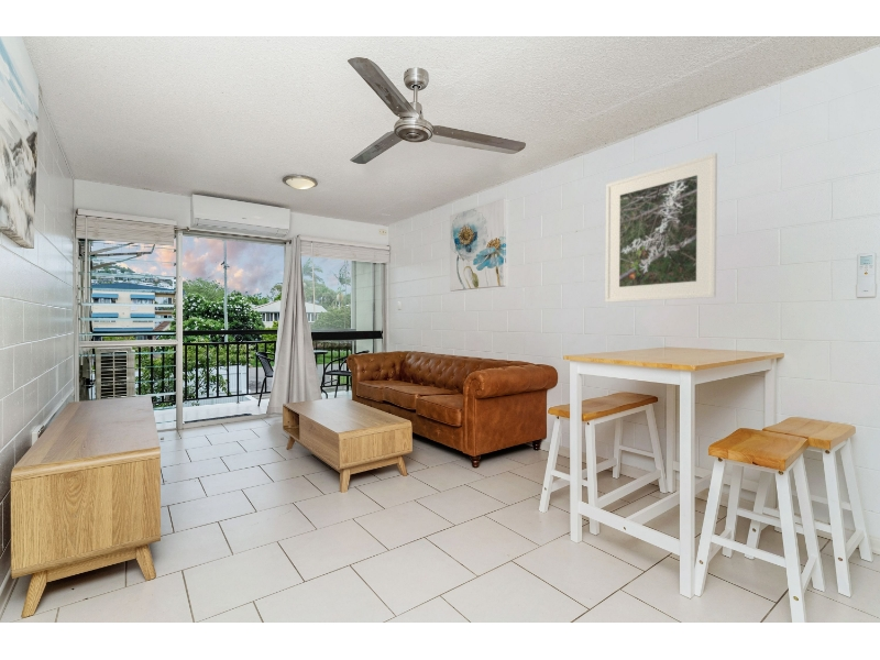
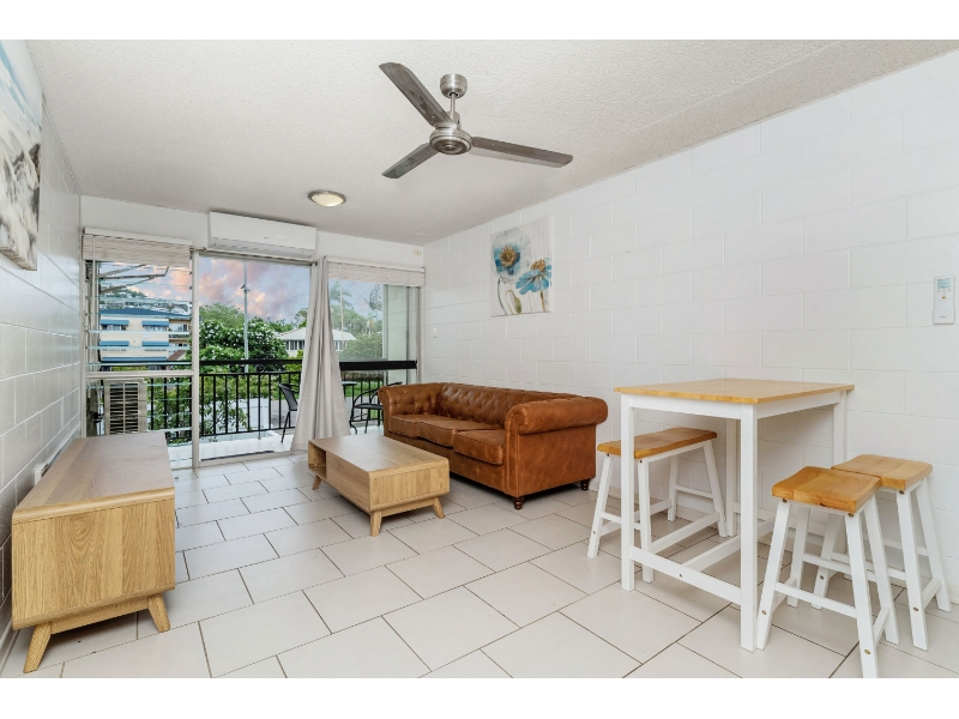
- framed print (656, 234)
